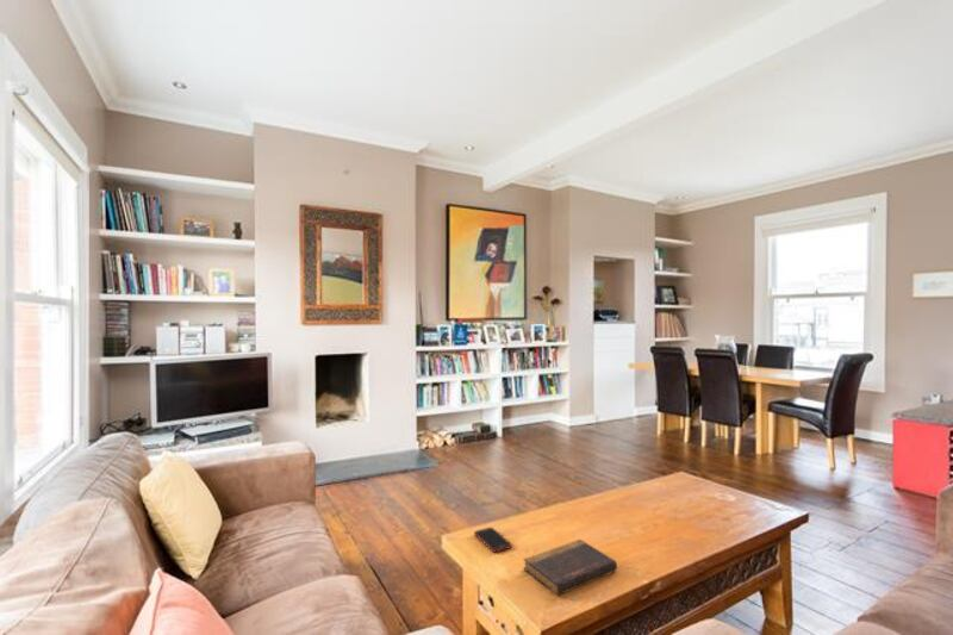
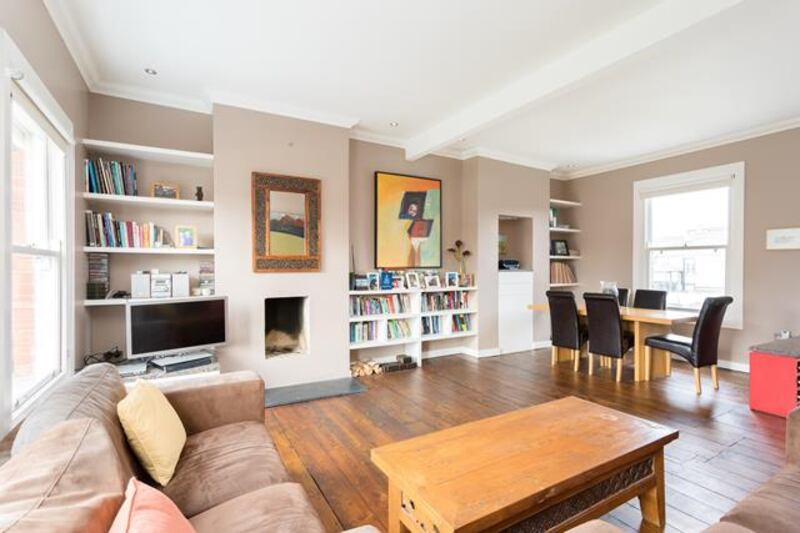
- cell phone (492, 538)
- book (569, 565)
